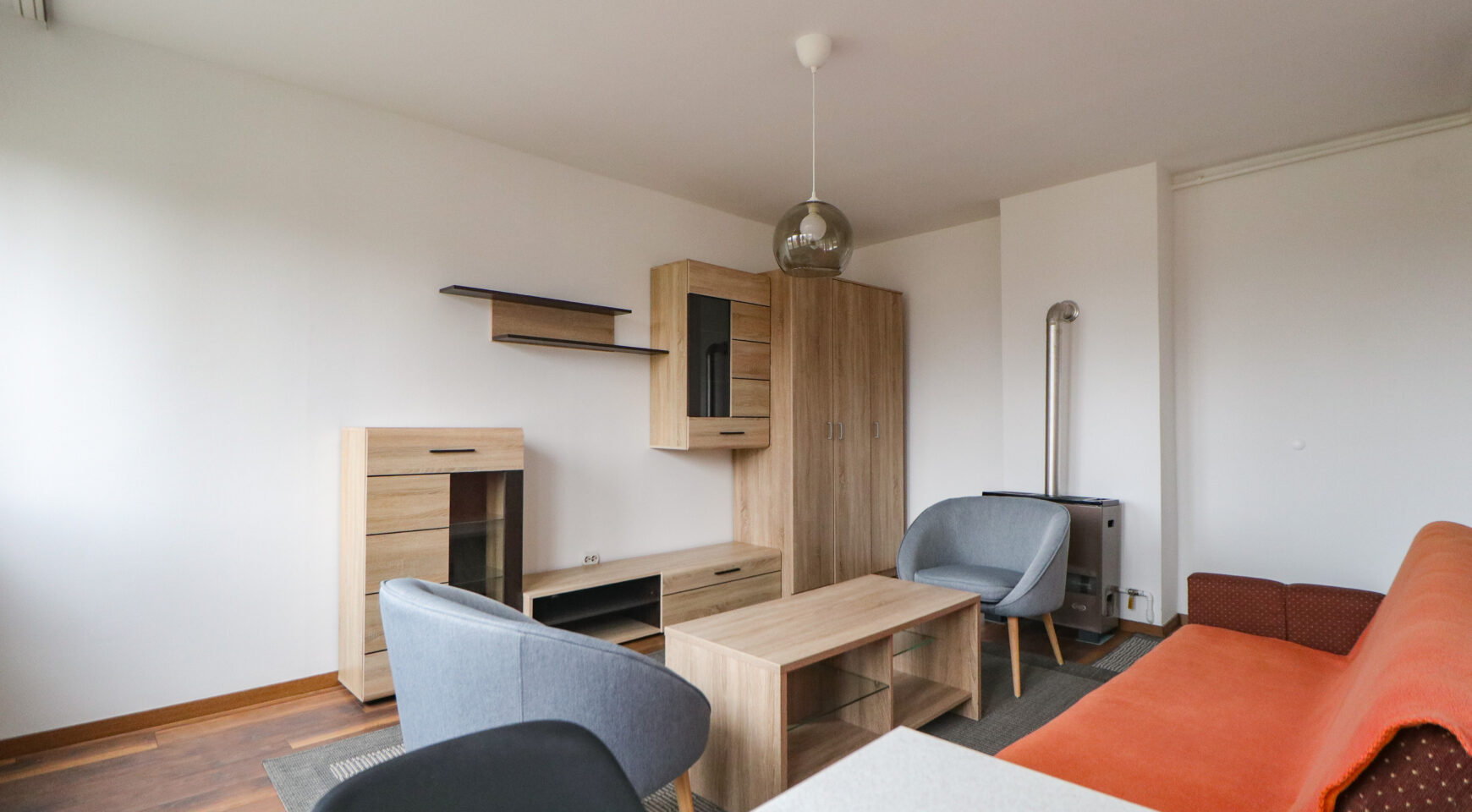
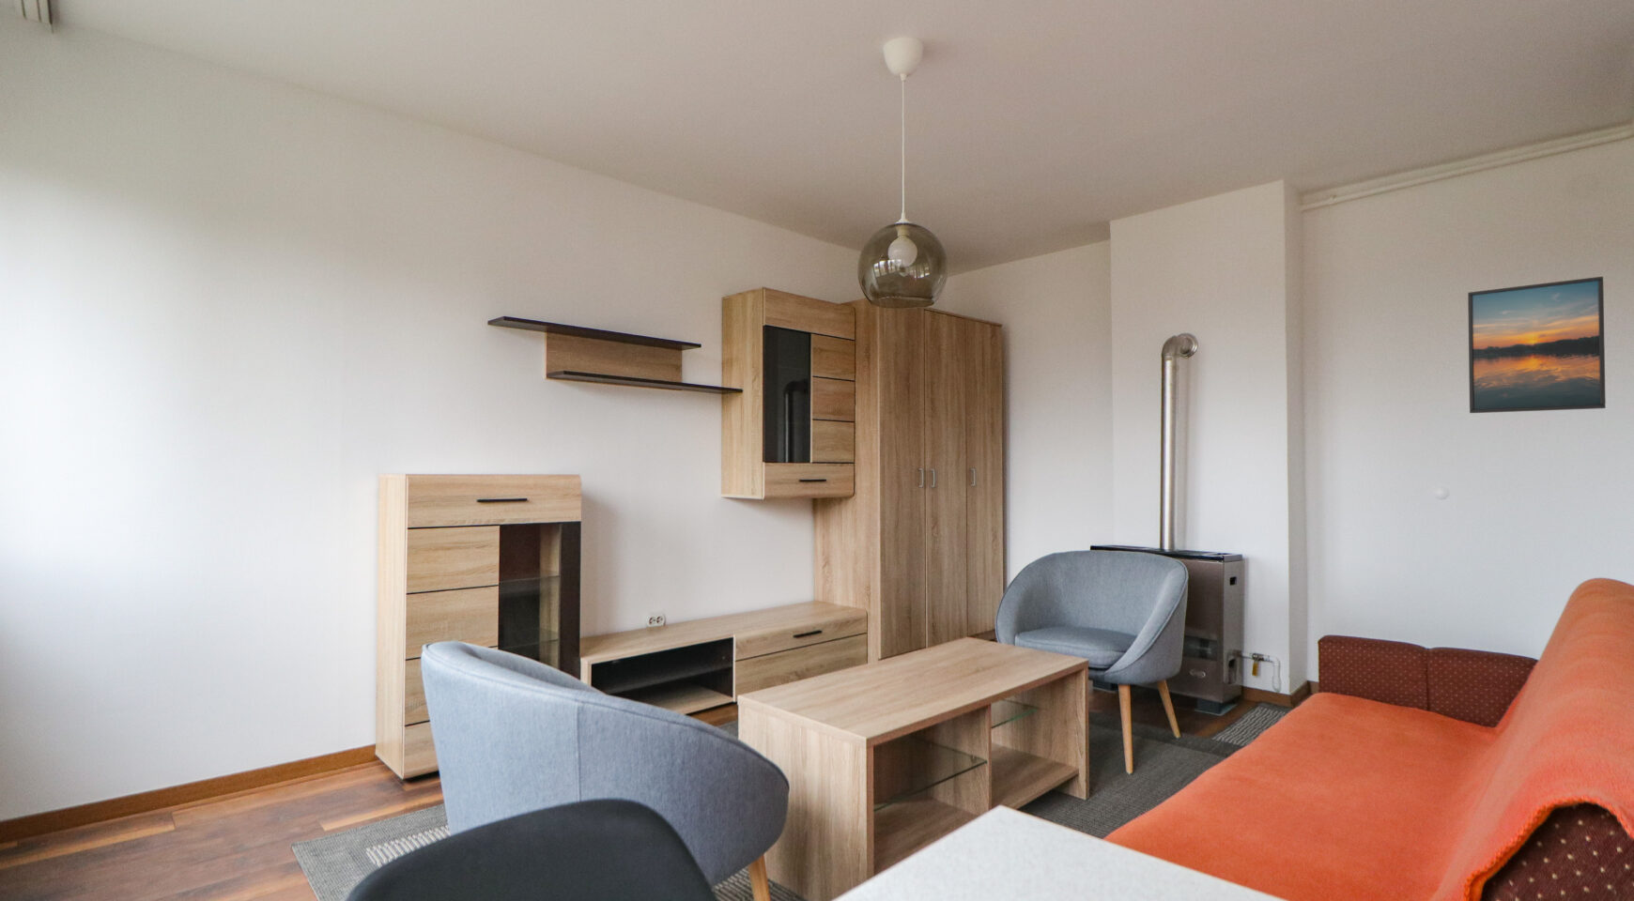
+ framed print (1533, 347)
